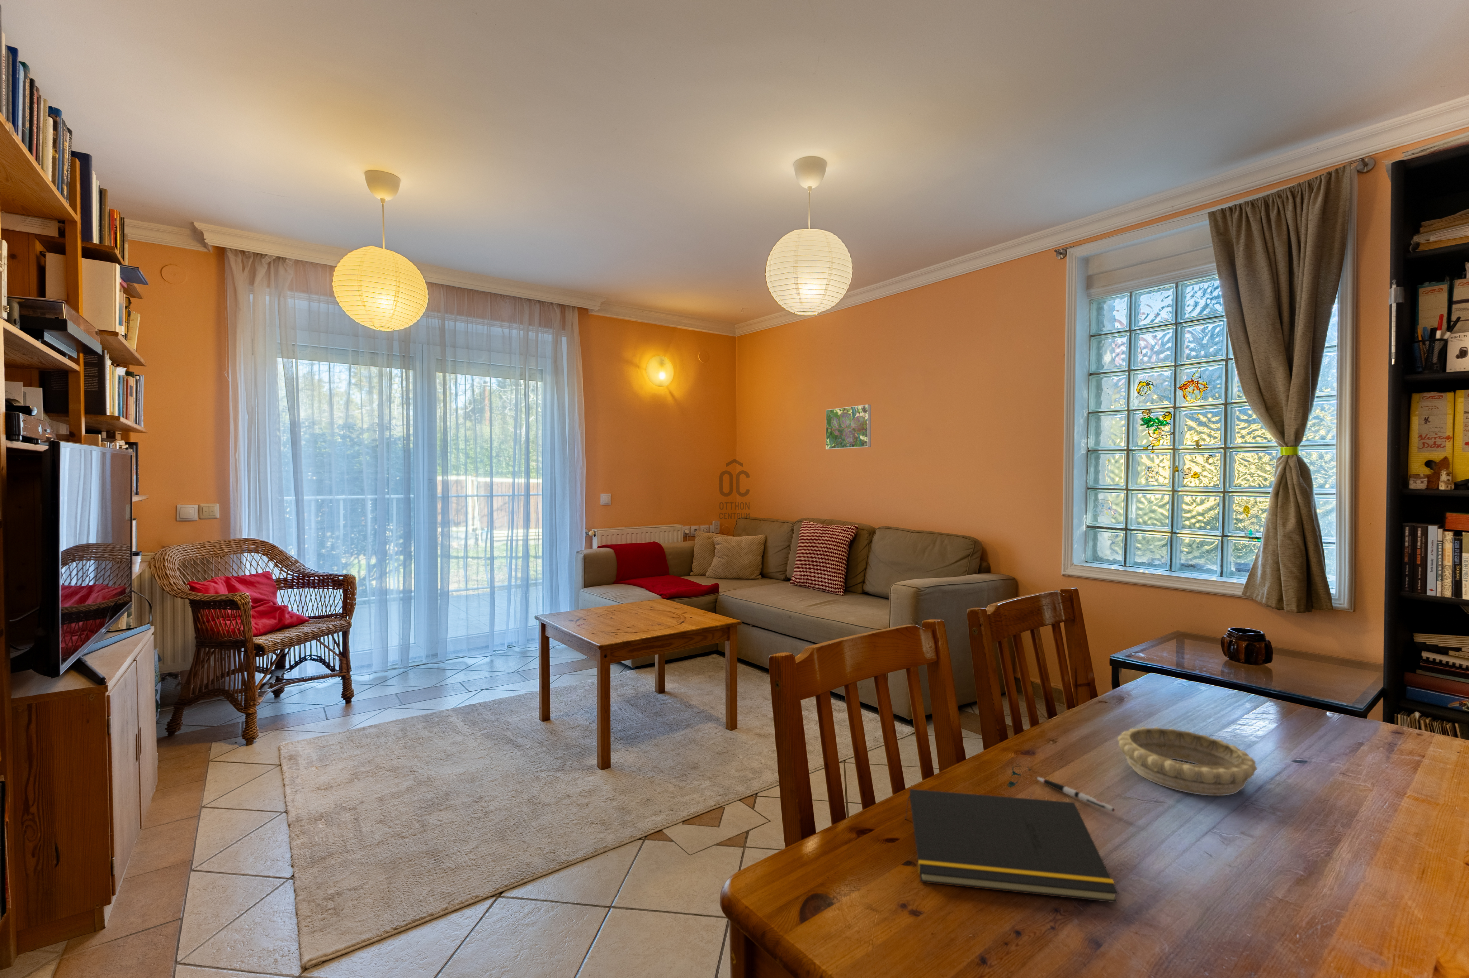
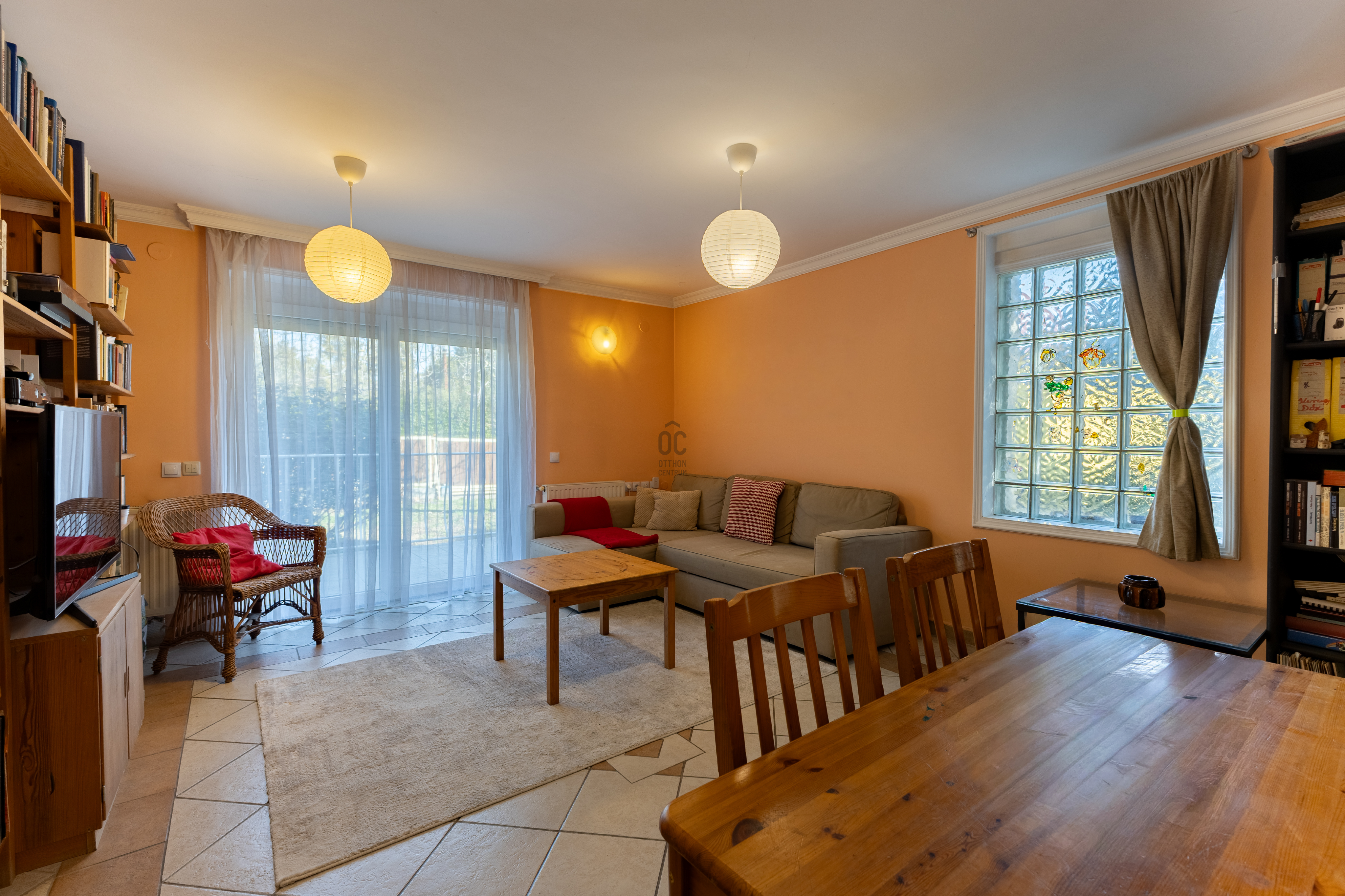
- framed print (848, 428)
- notepad (1002, 839)
- pen (1071, 792)
- decorative bowl (1183, 760)
